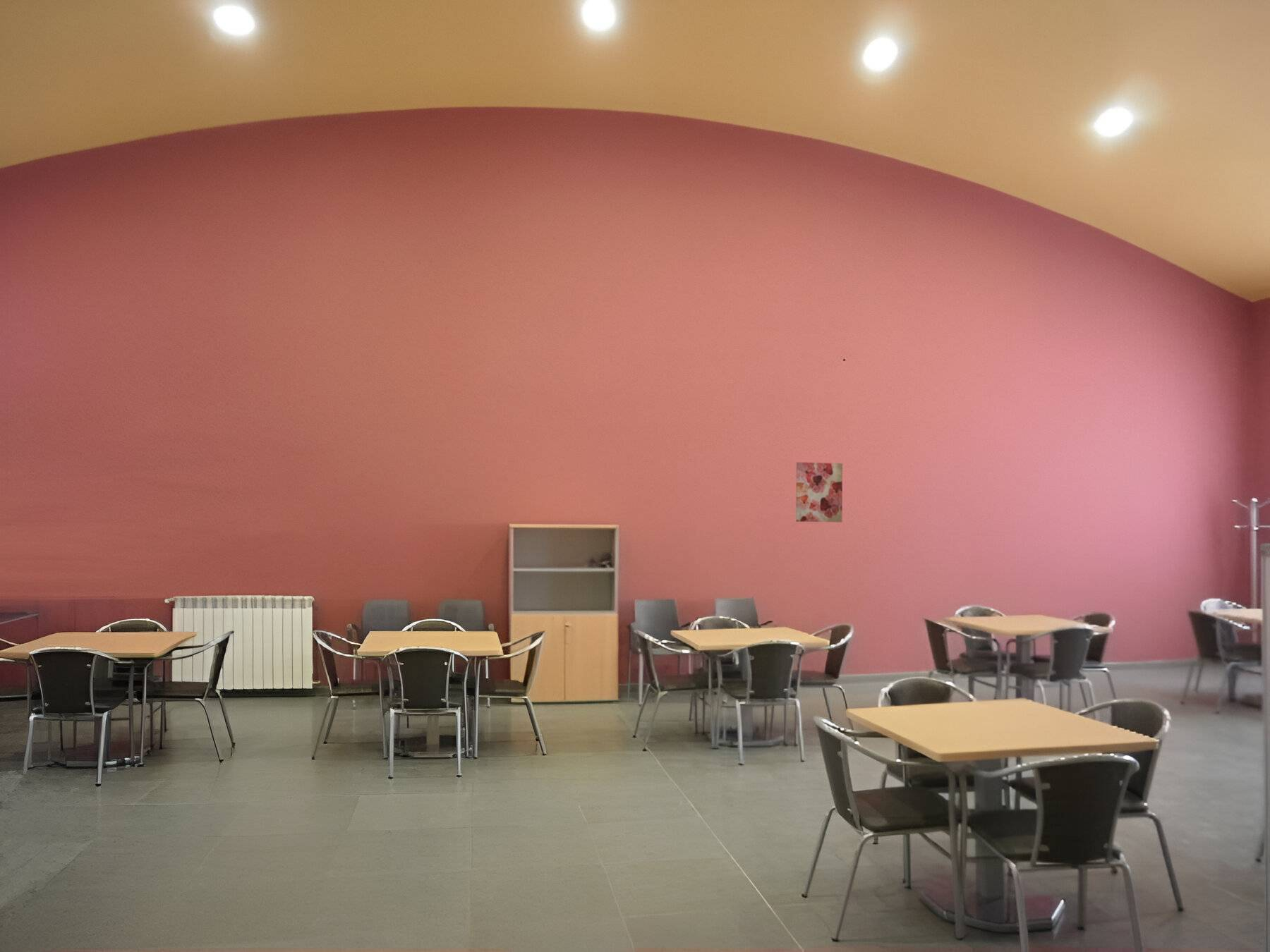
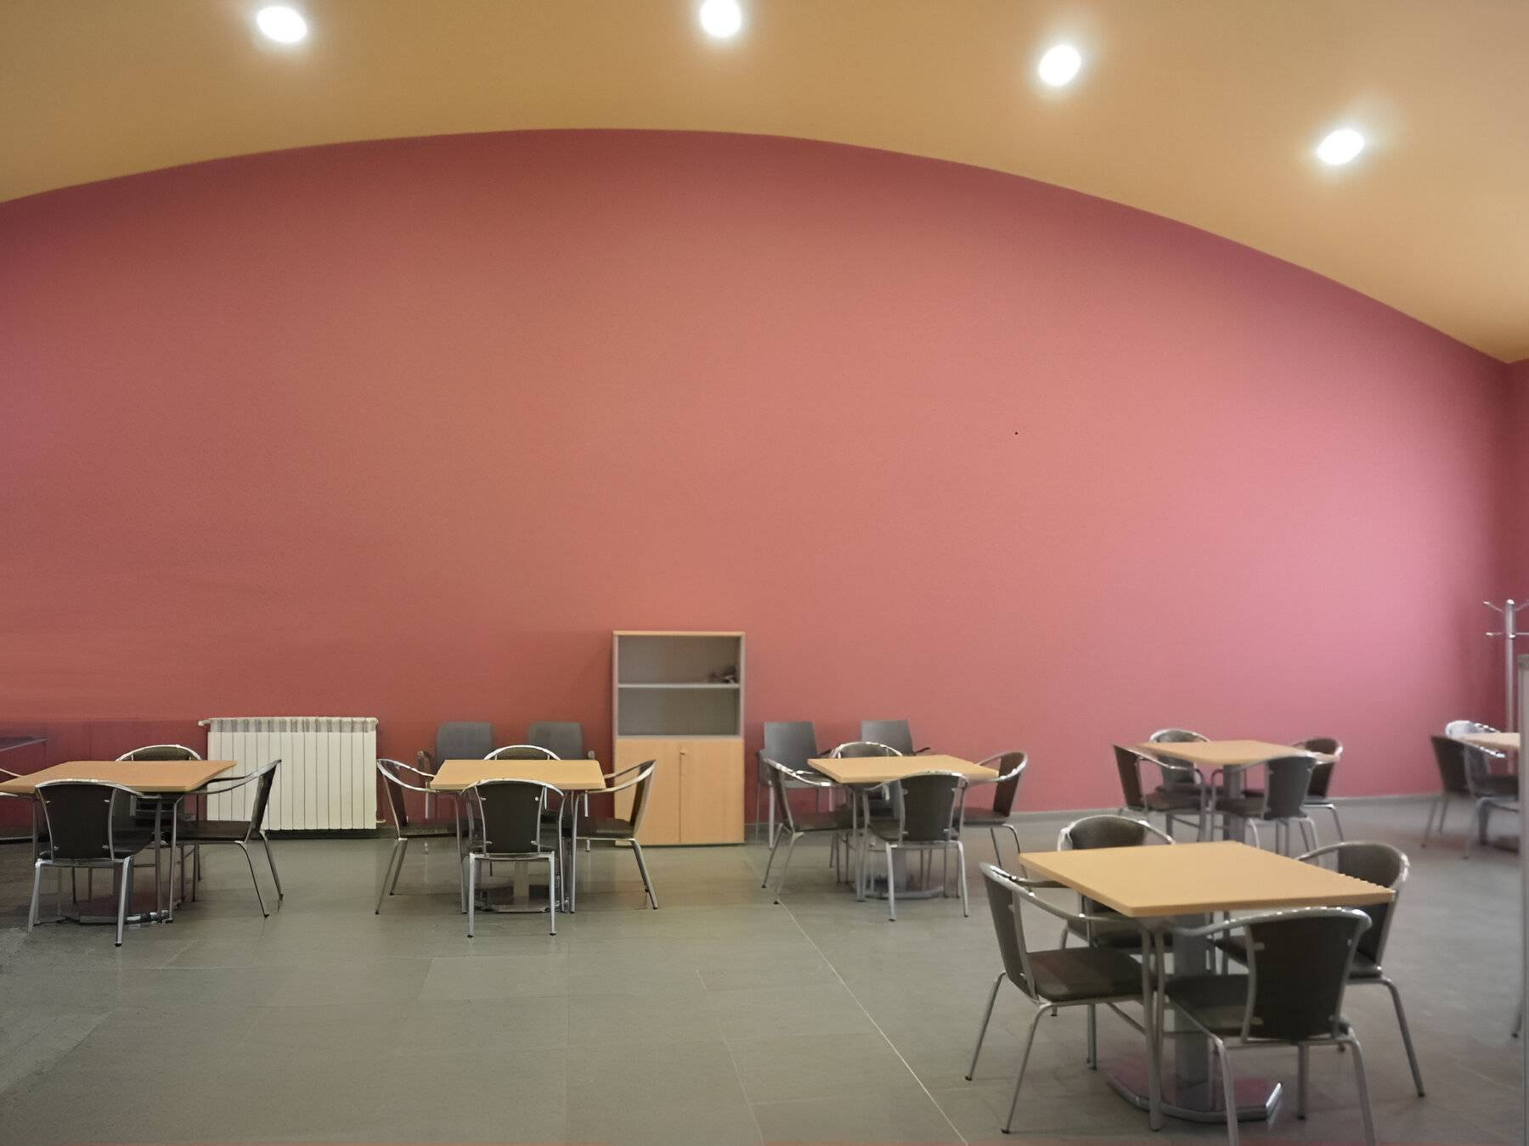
- wall art (819, 492)
